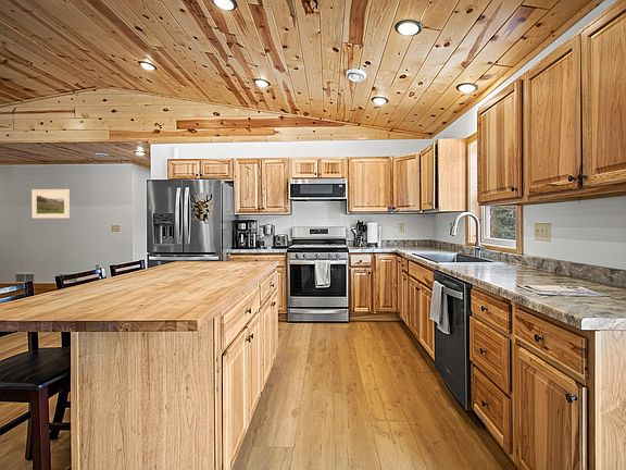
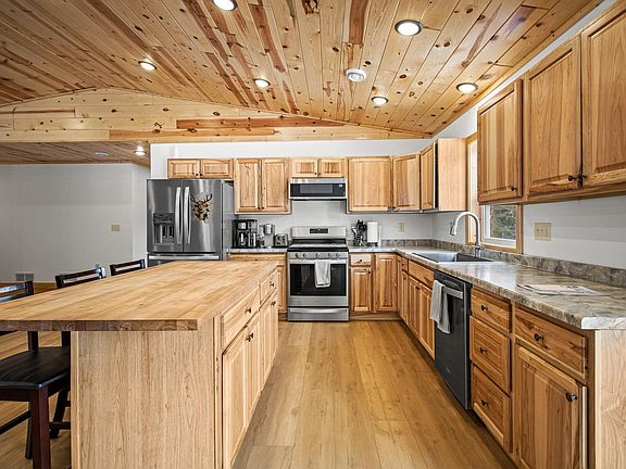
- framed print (50, 203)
